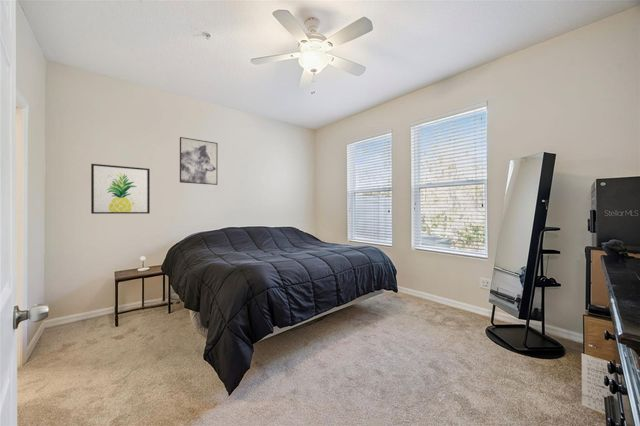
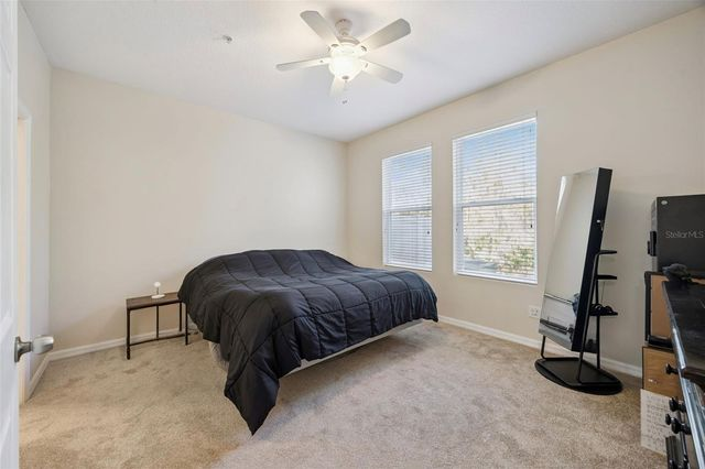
- wall art (199, 161)
- wall art (121, 190)
